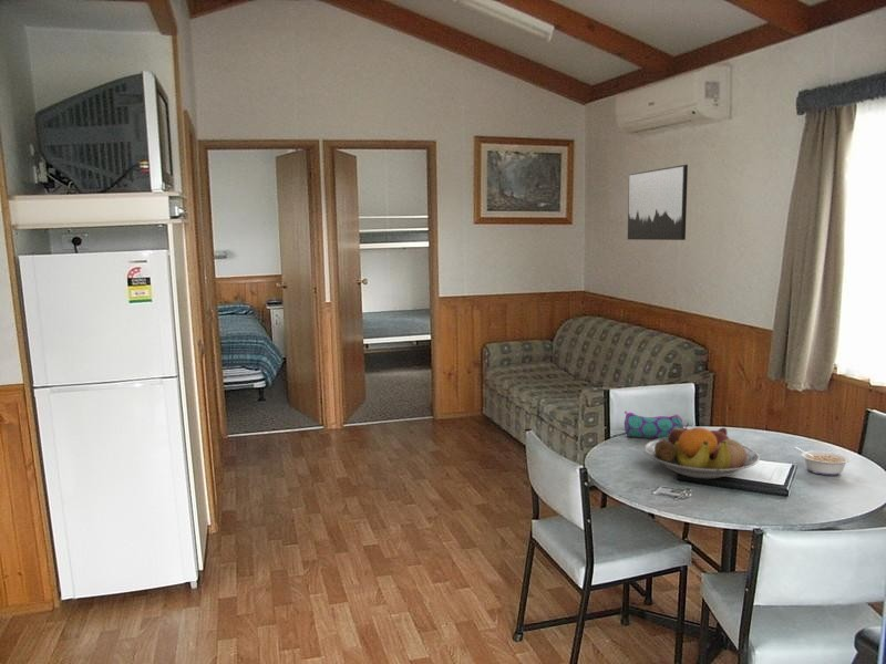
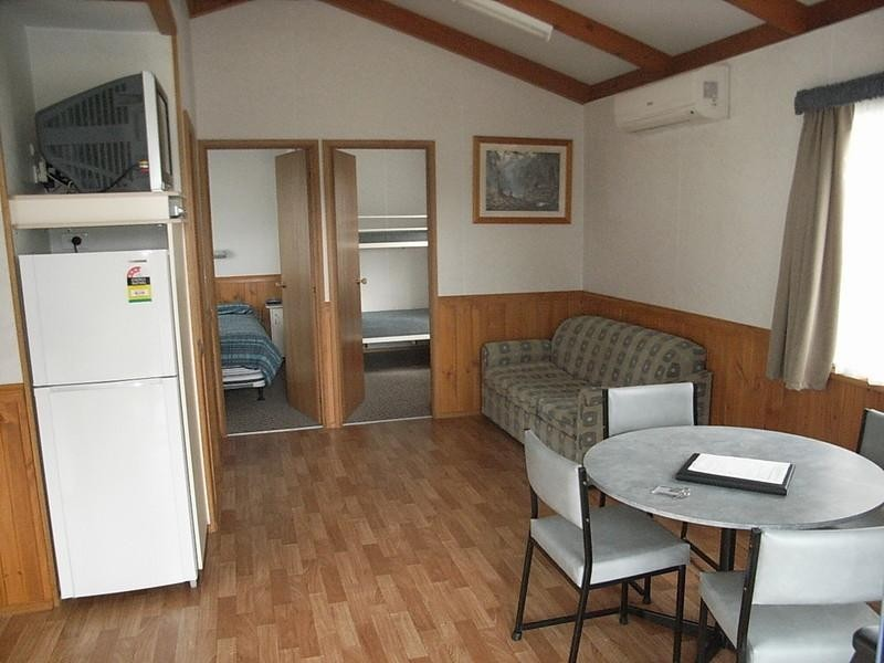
- legume (823, 461)
- fruit bowl (700, 447)
- pencil case (652, 425)
- wall art (655, 205)
